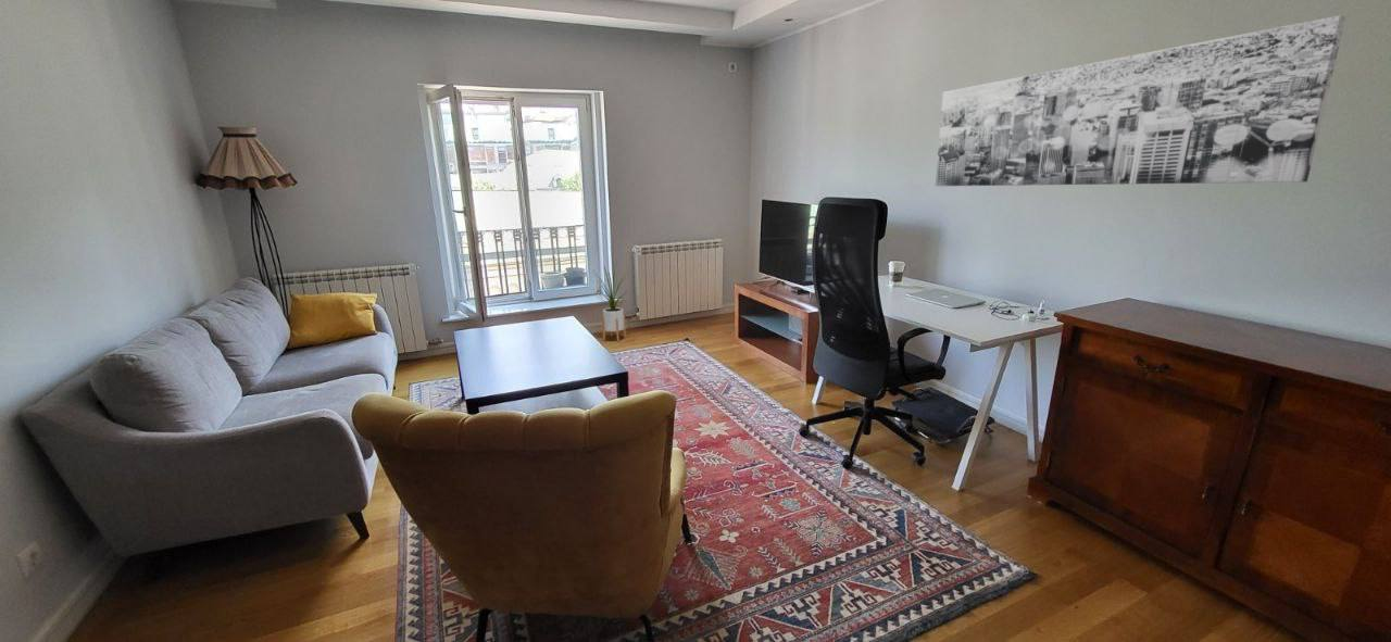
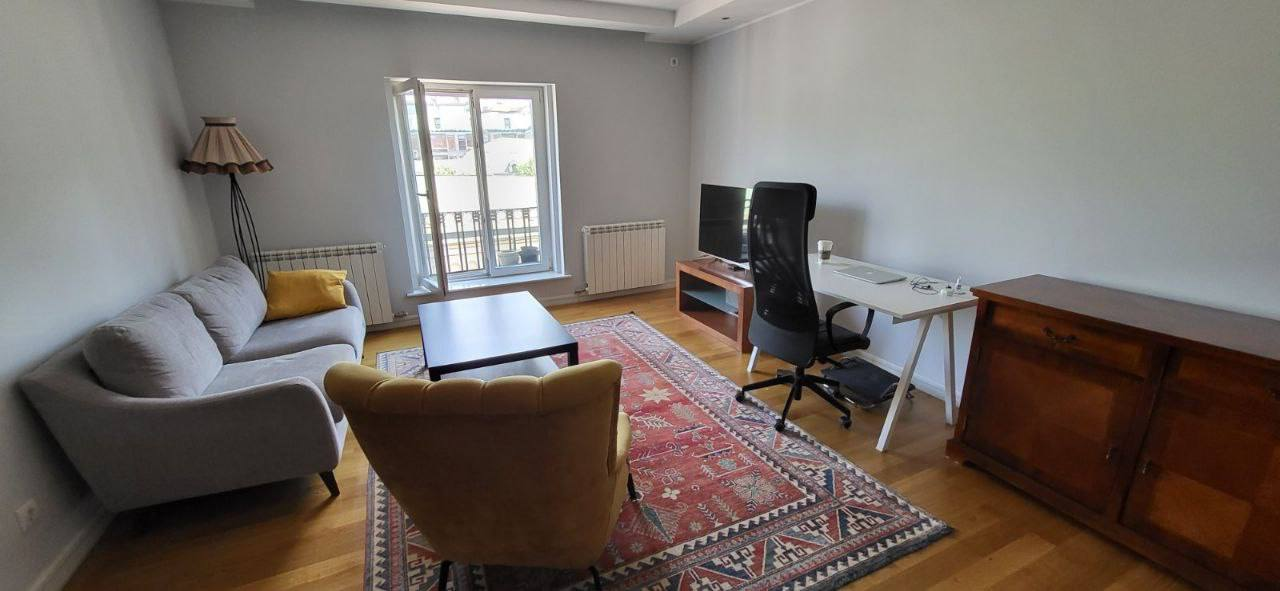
- wall art (1080, 126)
- house plant (613, 300)
